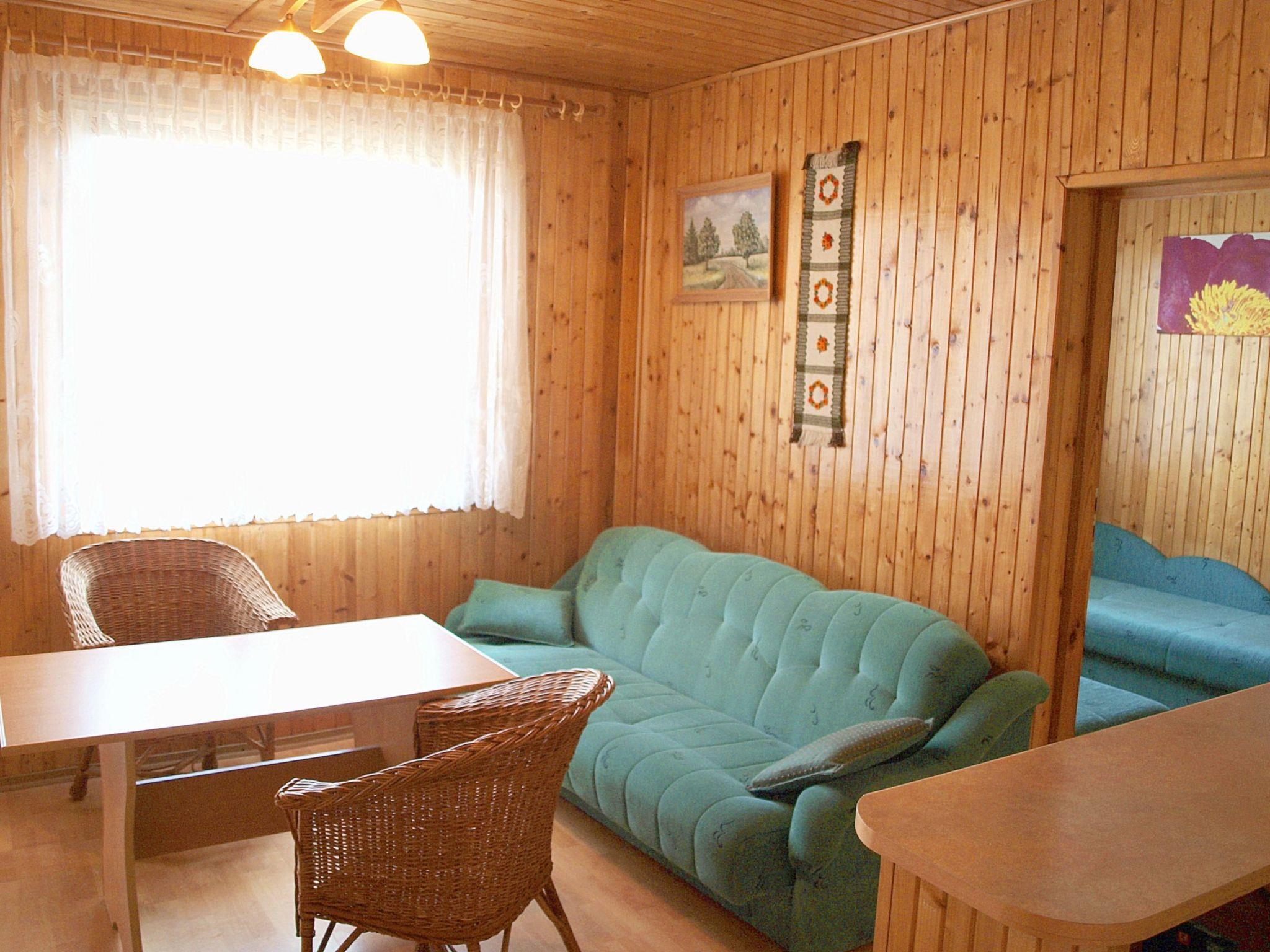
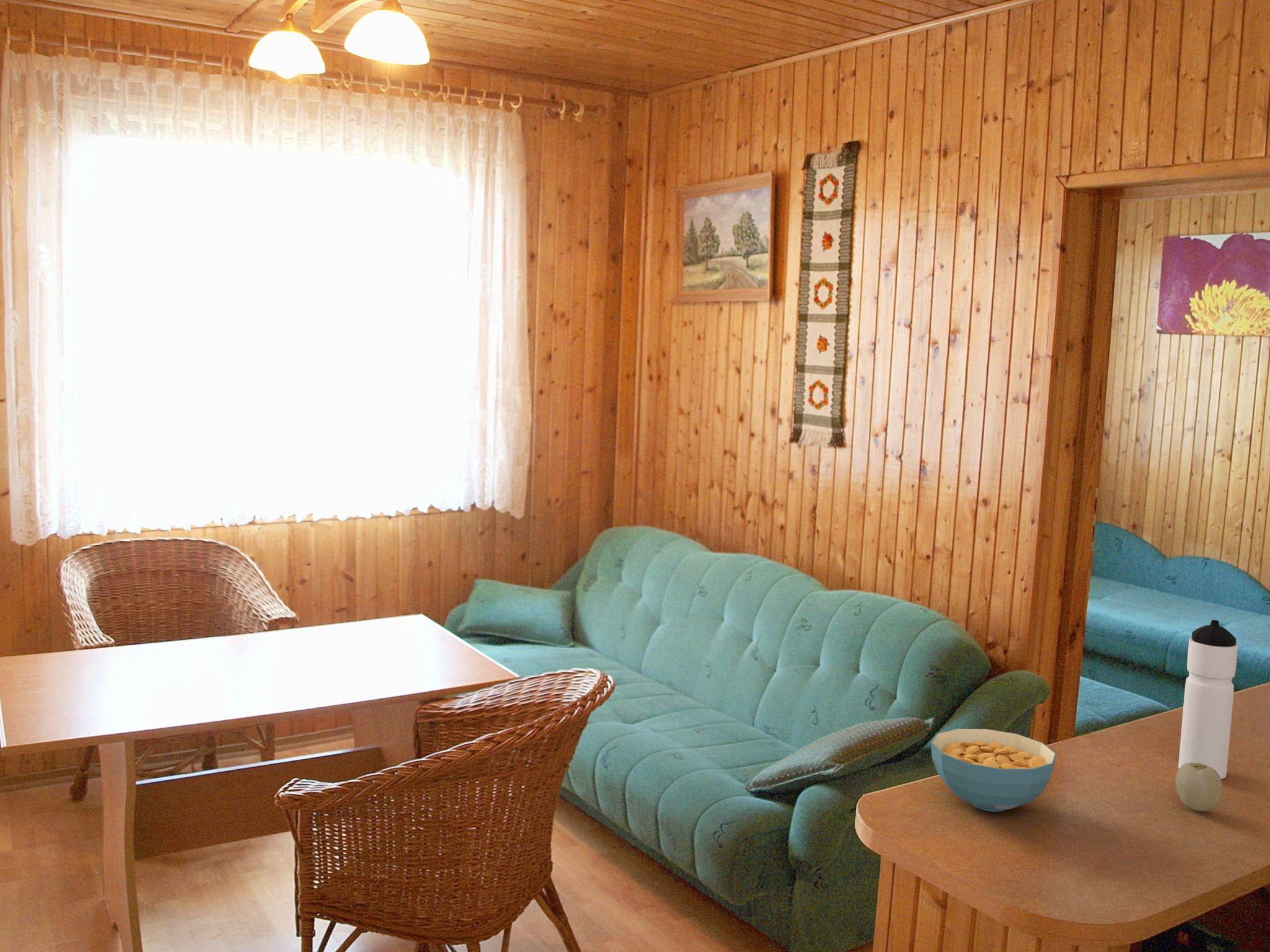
+ water bottle (1209, 697)
+ cereal bowl (991, 776)
+ fruit (1198, 787)
